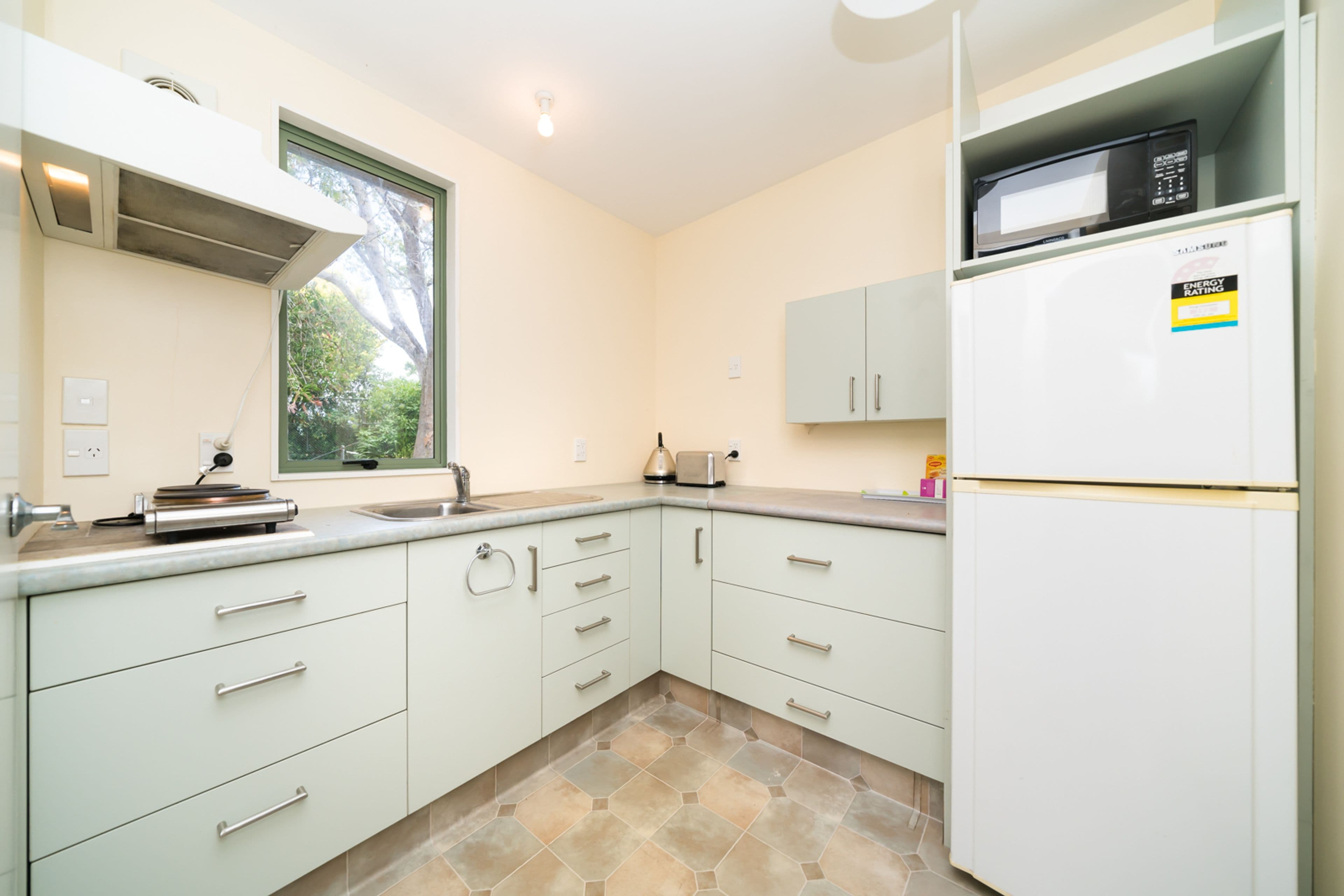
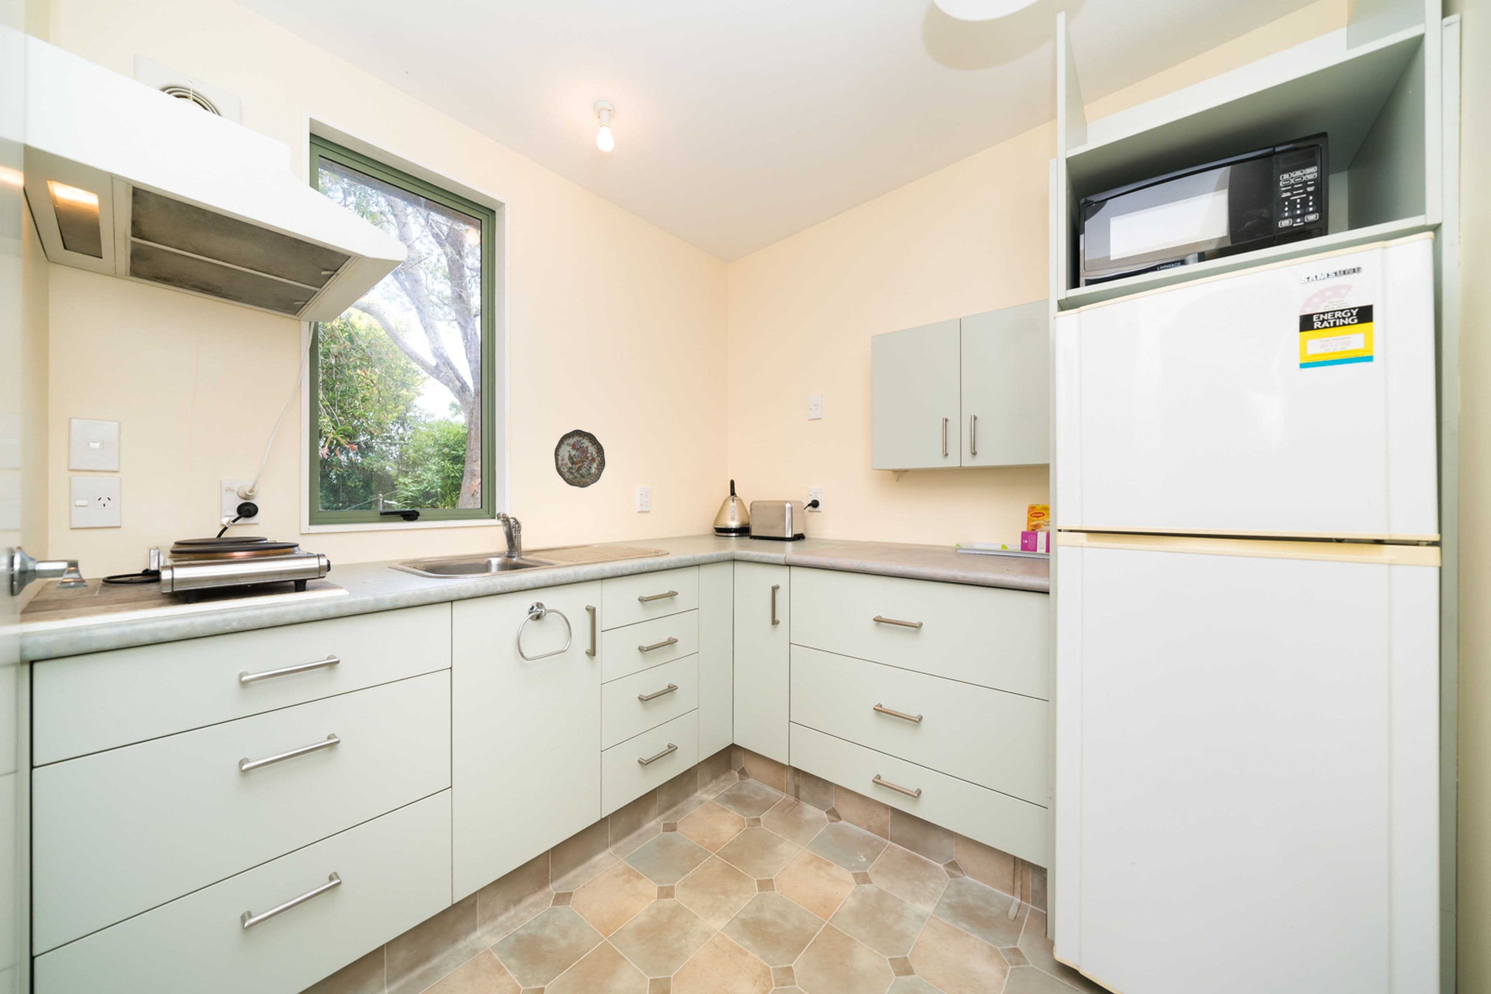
+ decorative plate (579, 459)
